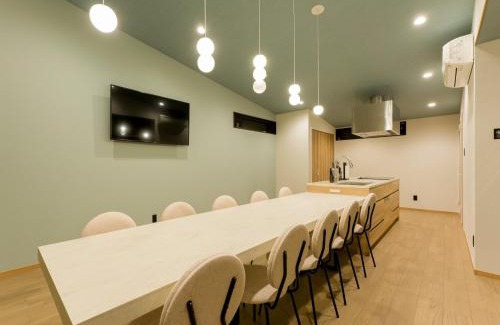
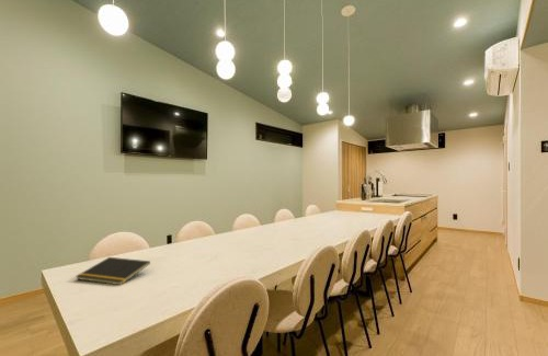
+ notepad (114, 269)
